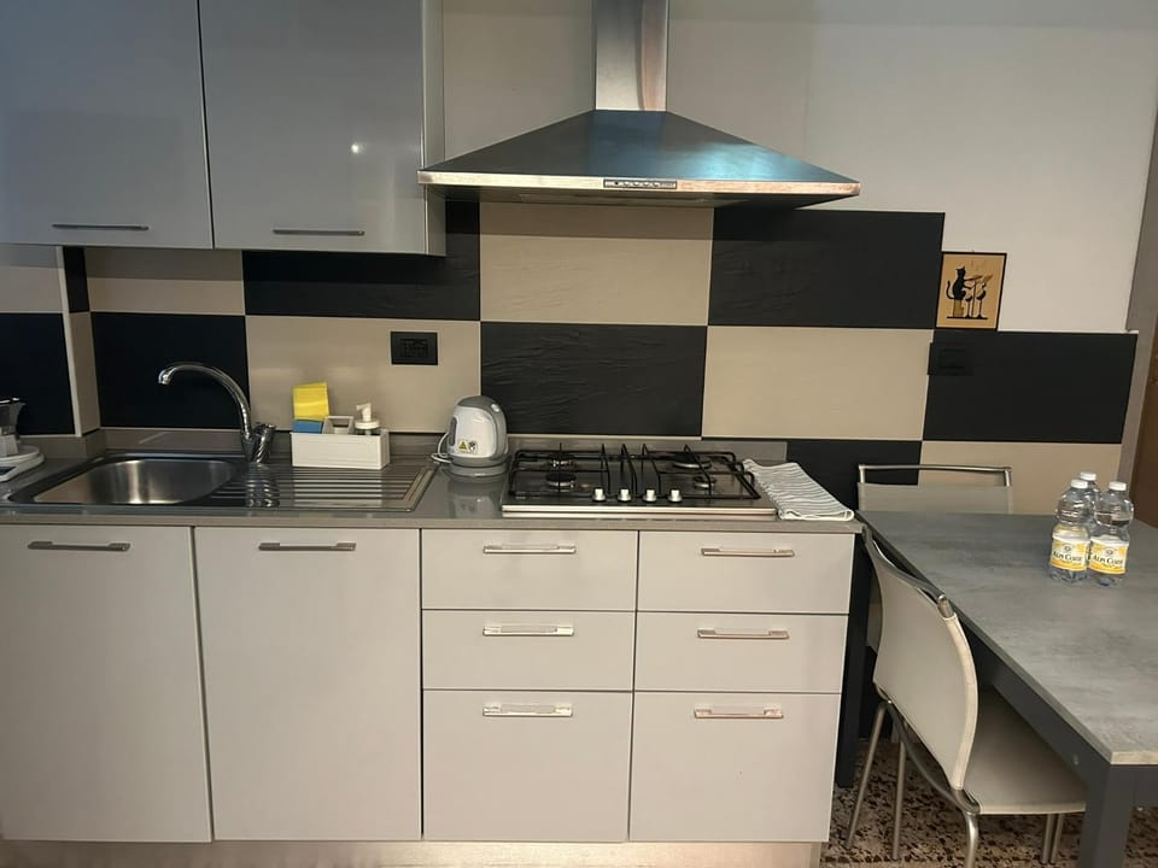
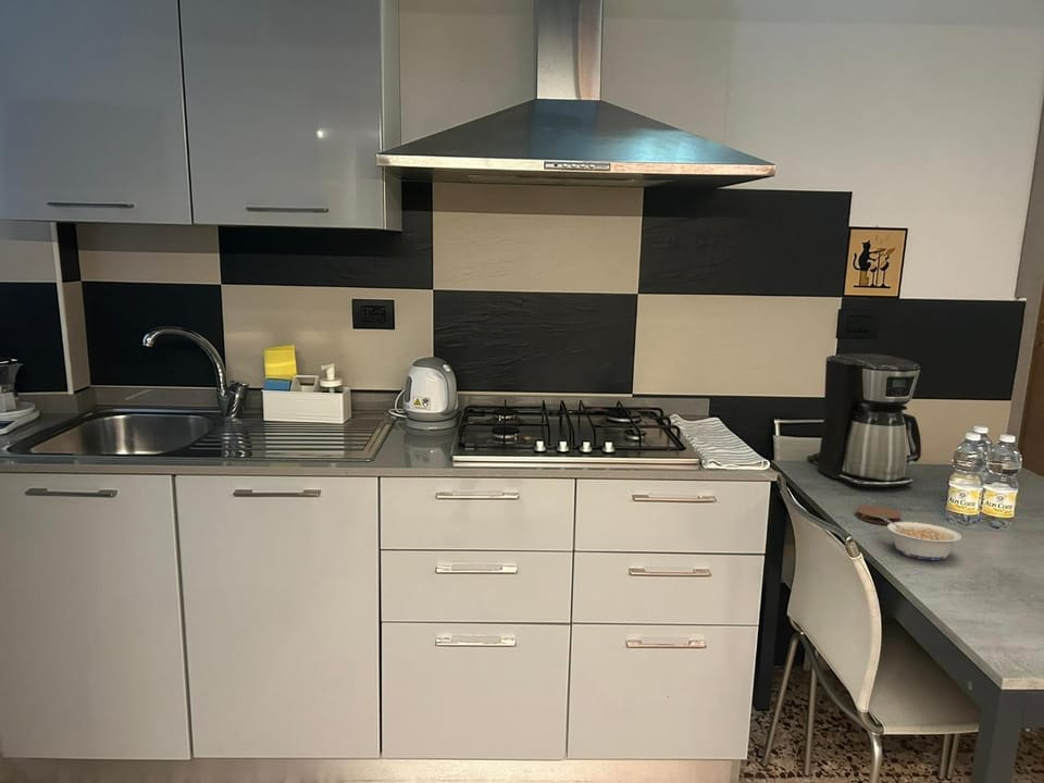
+ legume (919, 539)
+ coaster (878, 514)
+ coffee maker (869, 414)
